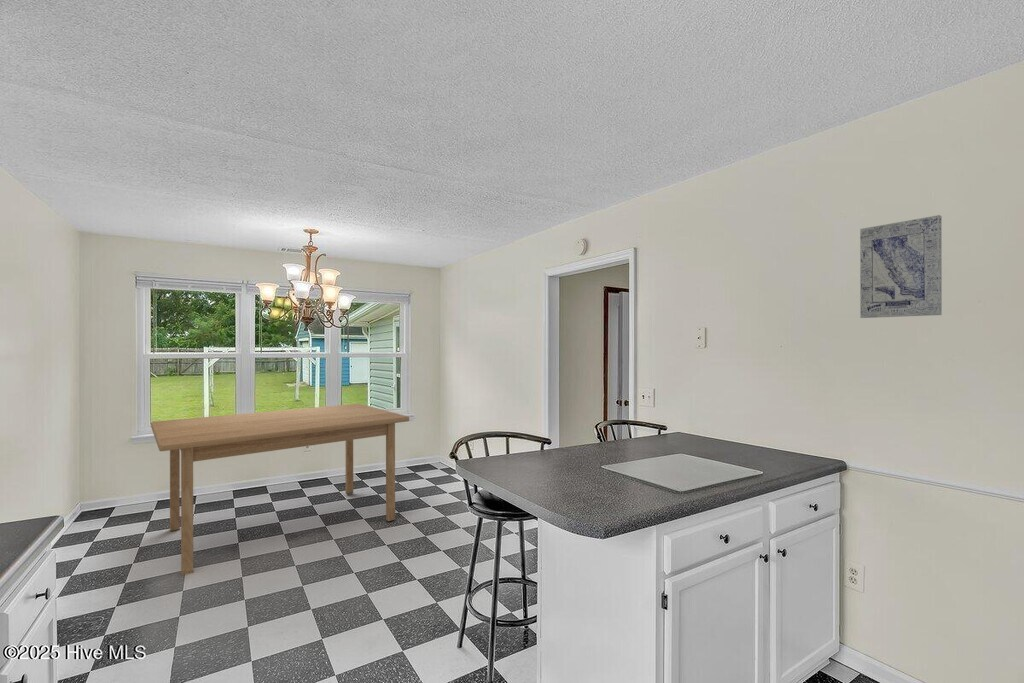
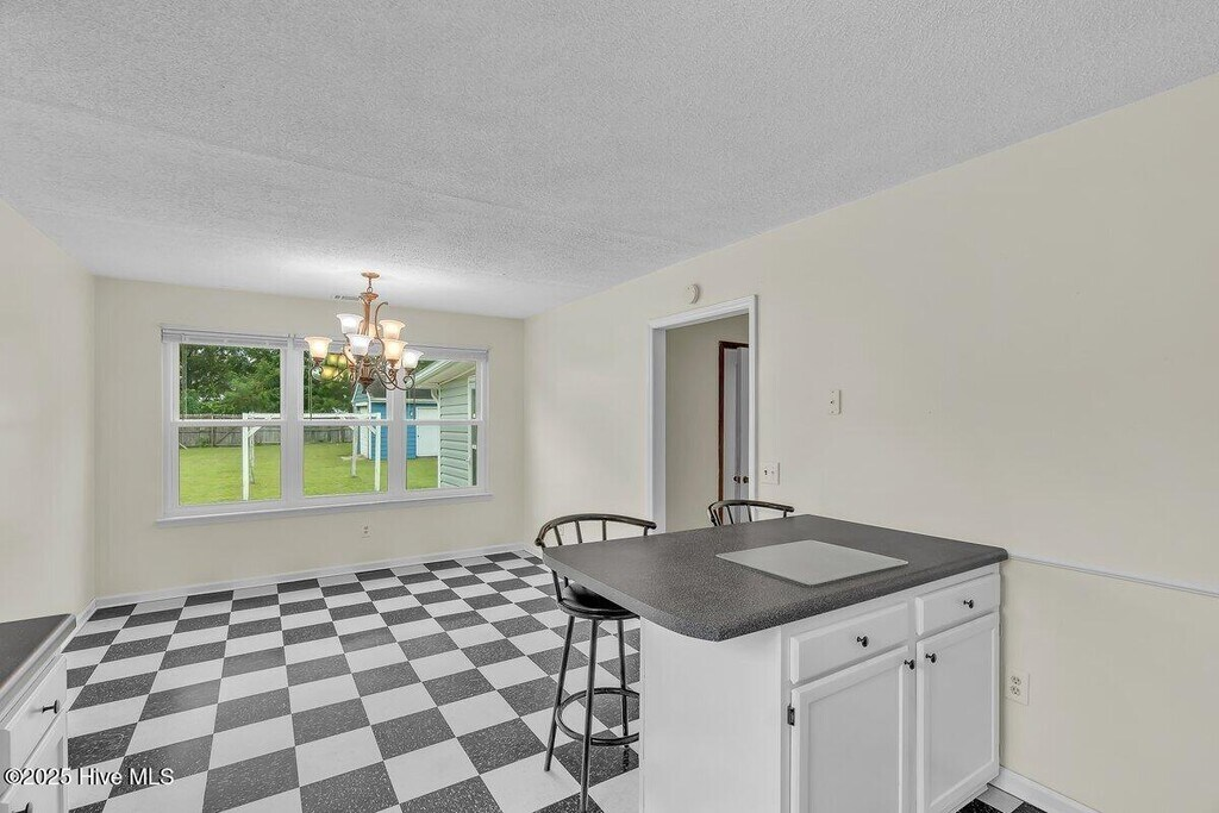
- wall art (898, 269)
- table (281, 449)
